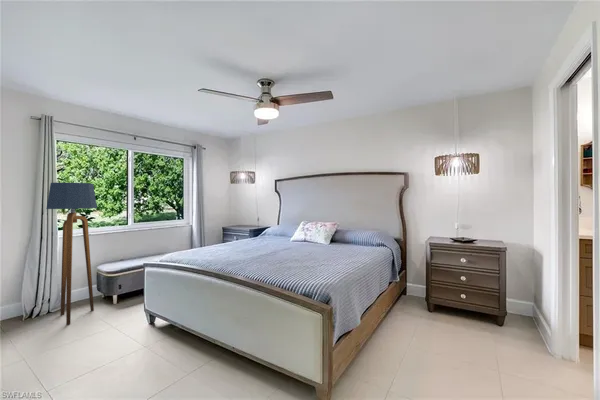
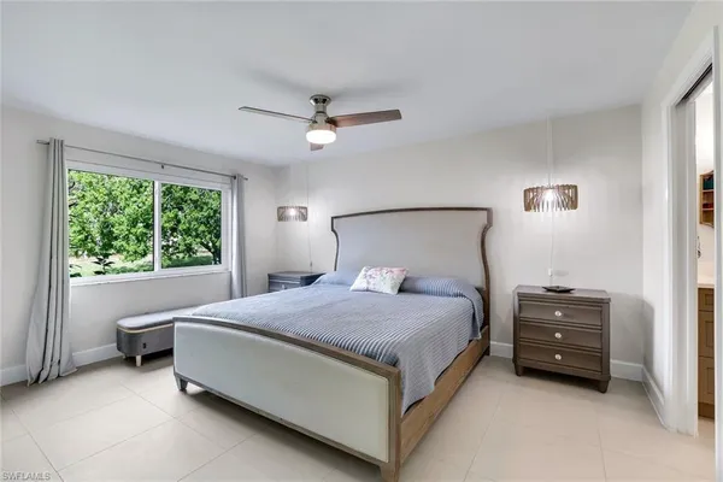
- floor lamp (71, 250)
